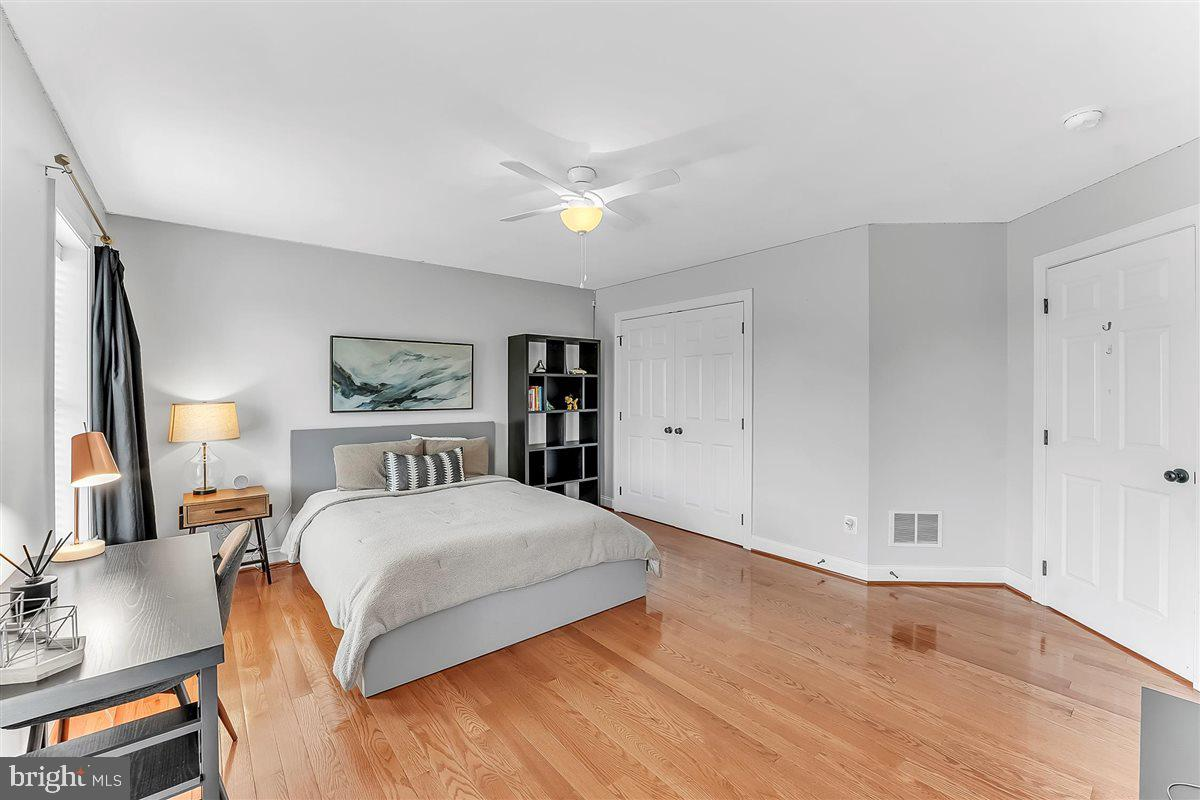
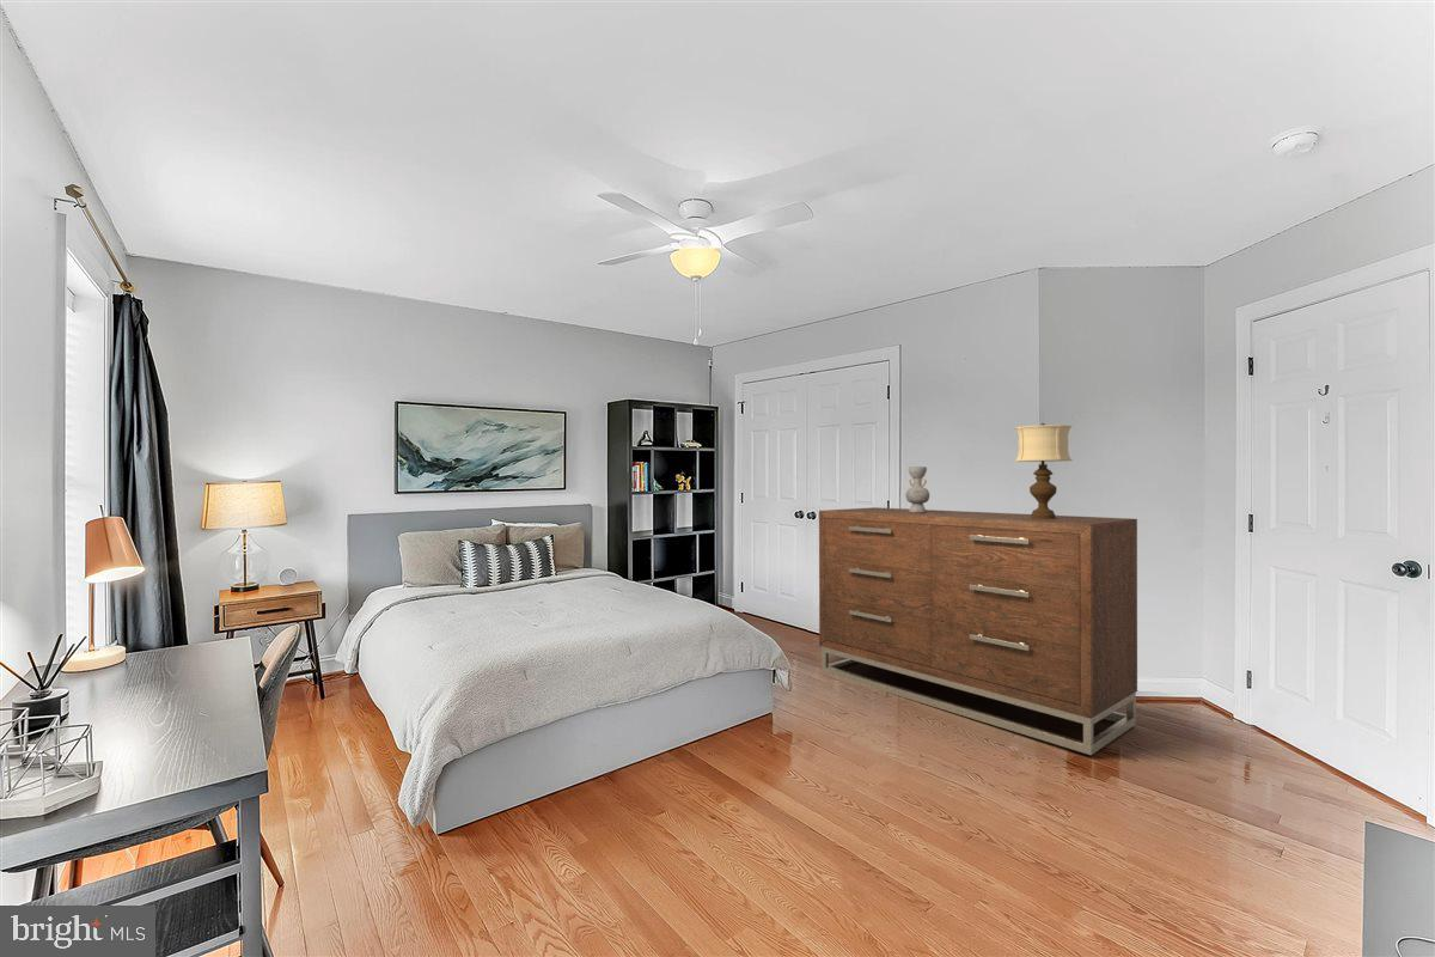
+ dresser (957, 604)
+ table lamp (1043, 470)
+ decorative vase (917, 489)
